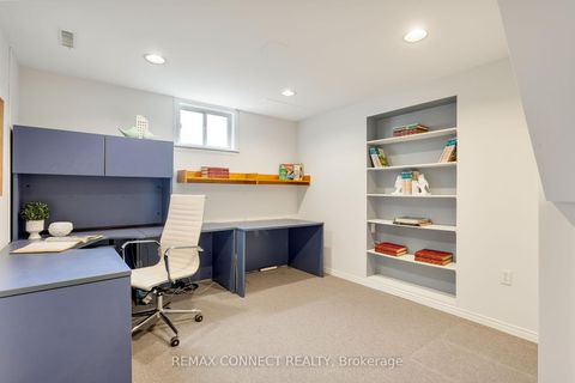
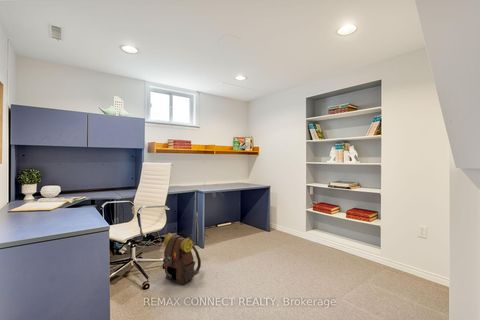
+ backpack (183, 254)
